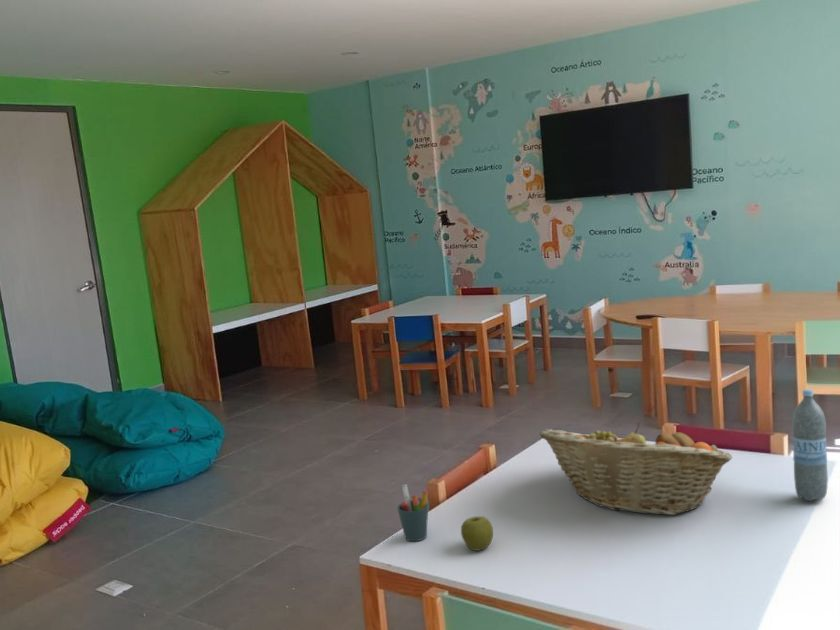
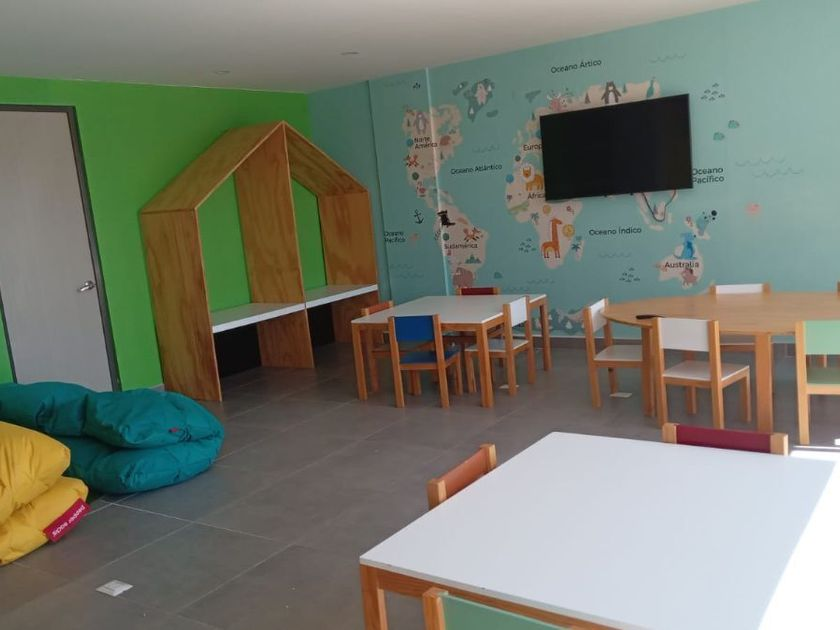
- pen holder (413, 513)
- fruit basket (631, 458)
- apple (477, 532)
- water bottle (809, 444)
